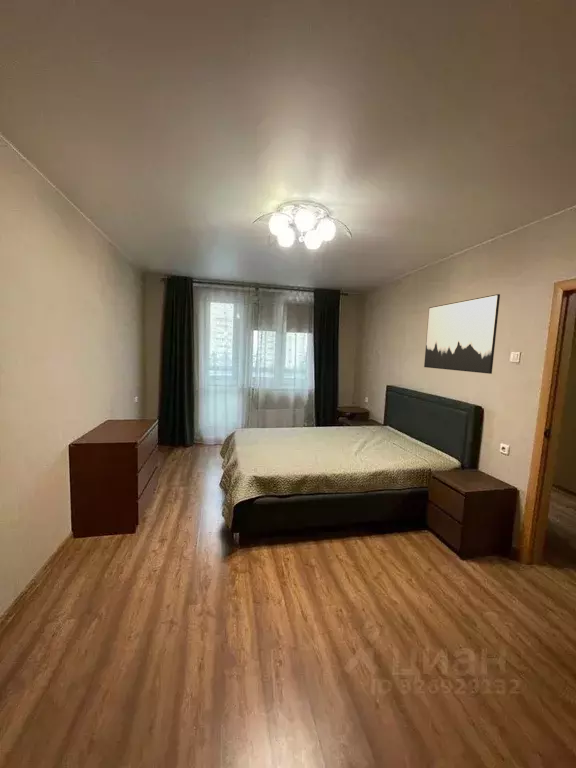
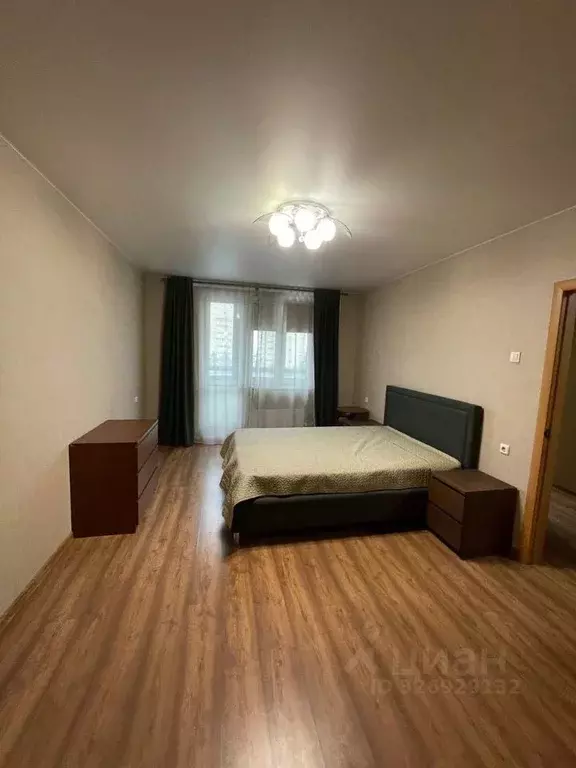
- wall art (456, 336)
